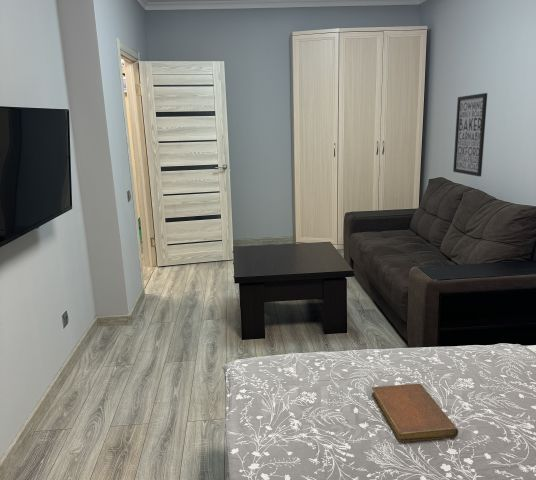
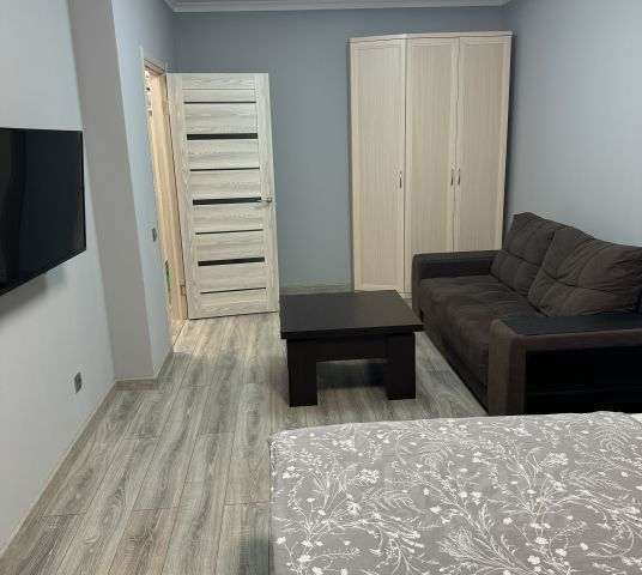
- wall art (469, 135)
- notebook (411, 410)
